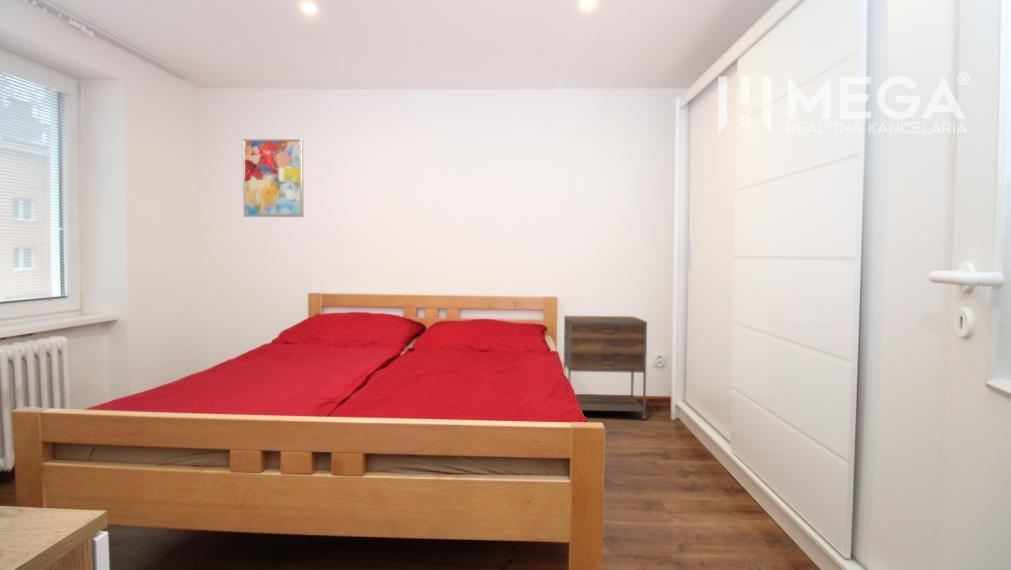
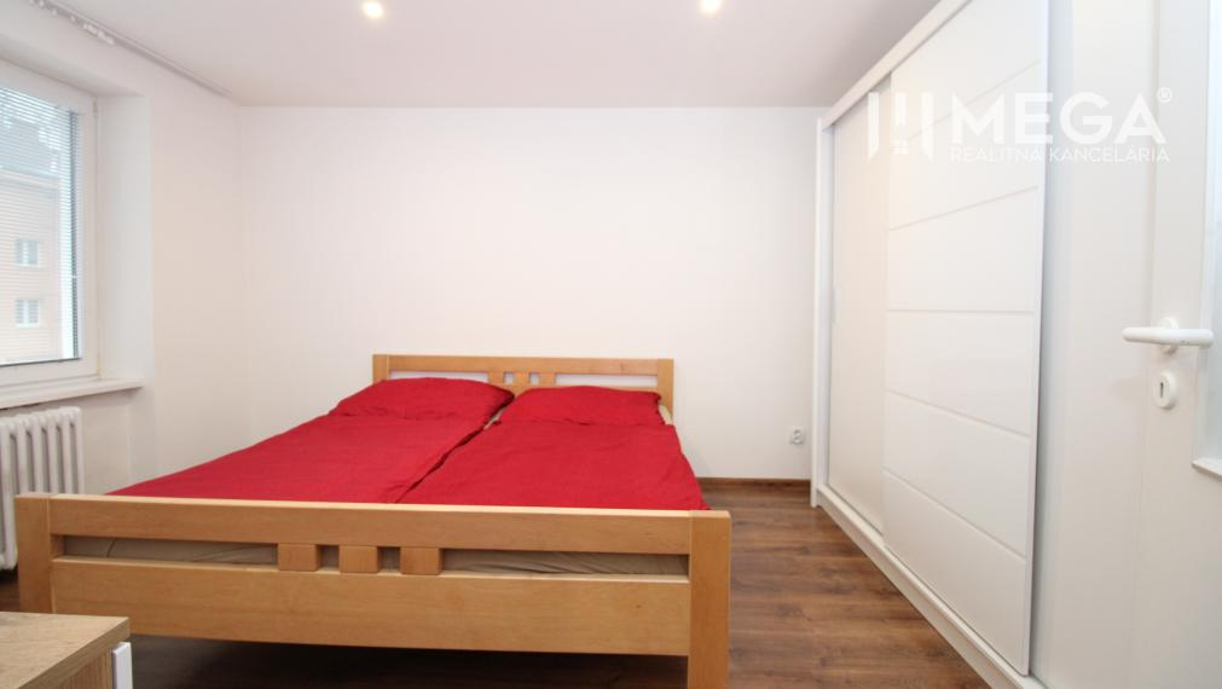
- nightstand (603, 365)
- wall art (273, 178)
